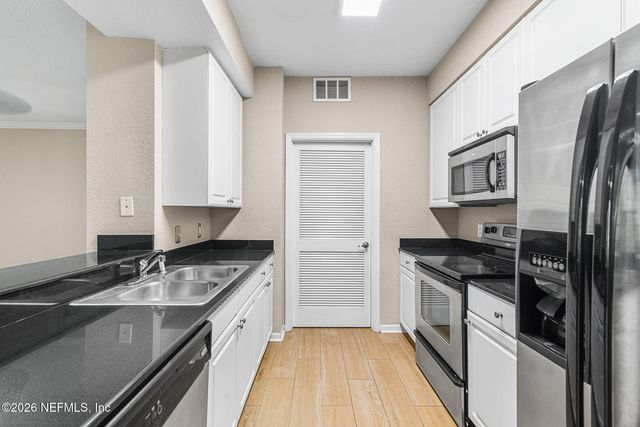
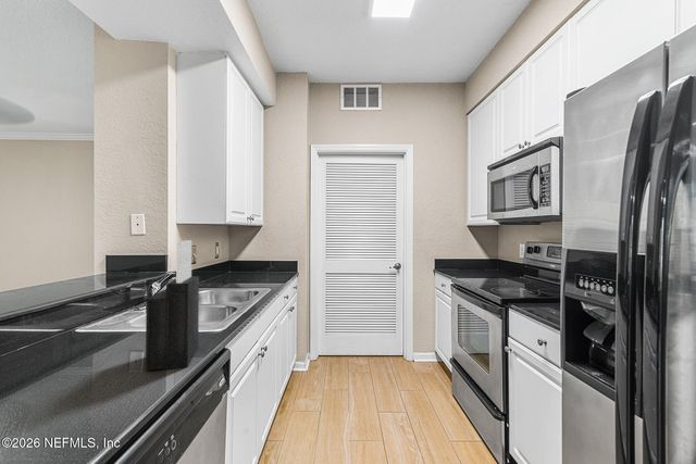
+ knife block (170, 299)
